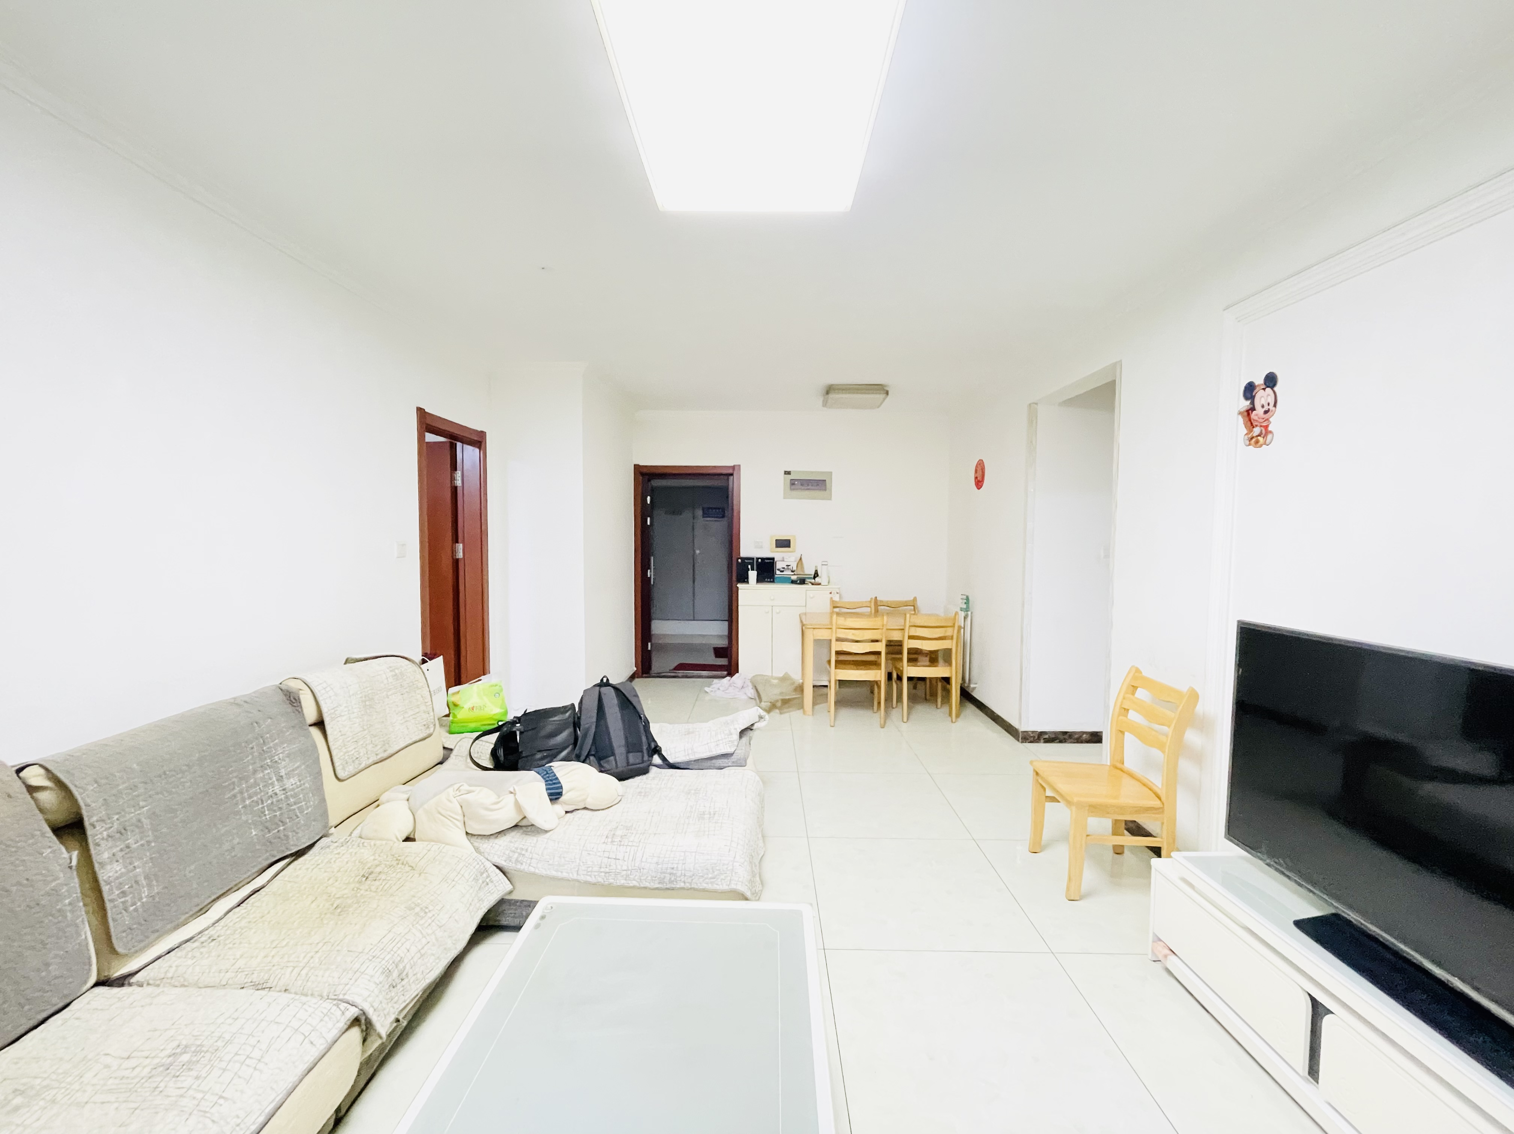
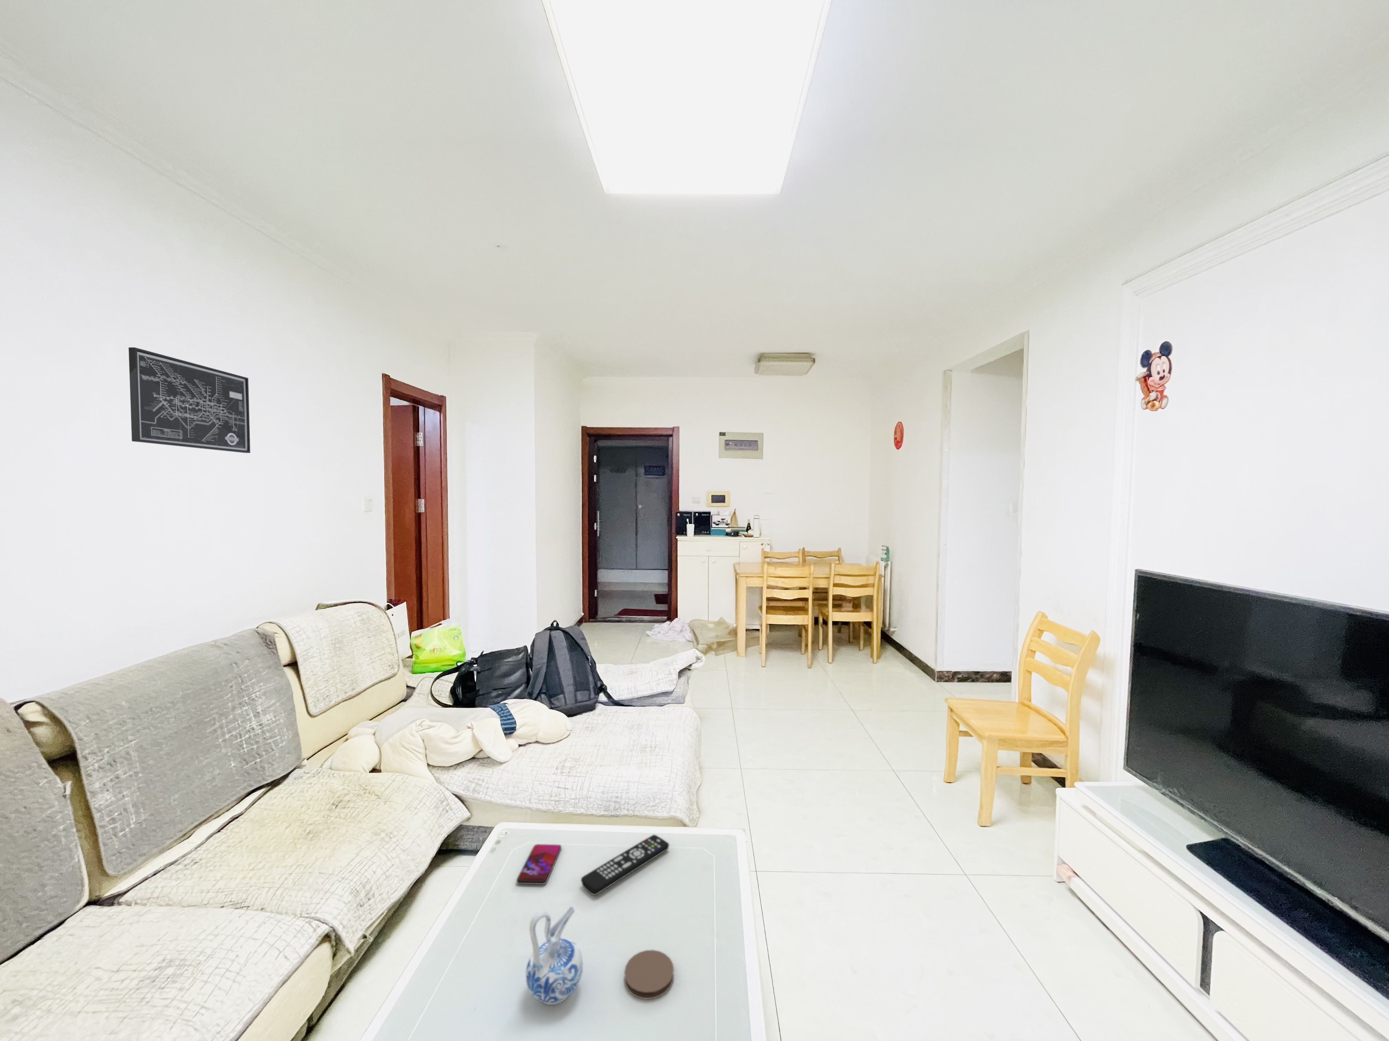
+ smartphone (540, 863)
+ remote control (627, 863)
+ coaster (649, 973)
+ ceramic pitcher (555, 947)
+ wall art (197, 406)
